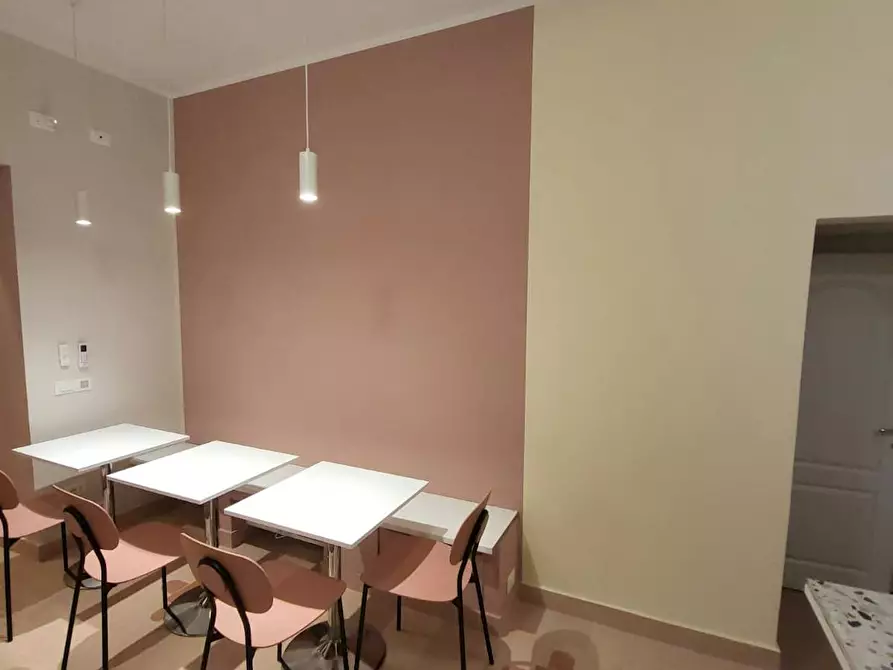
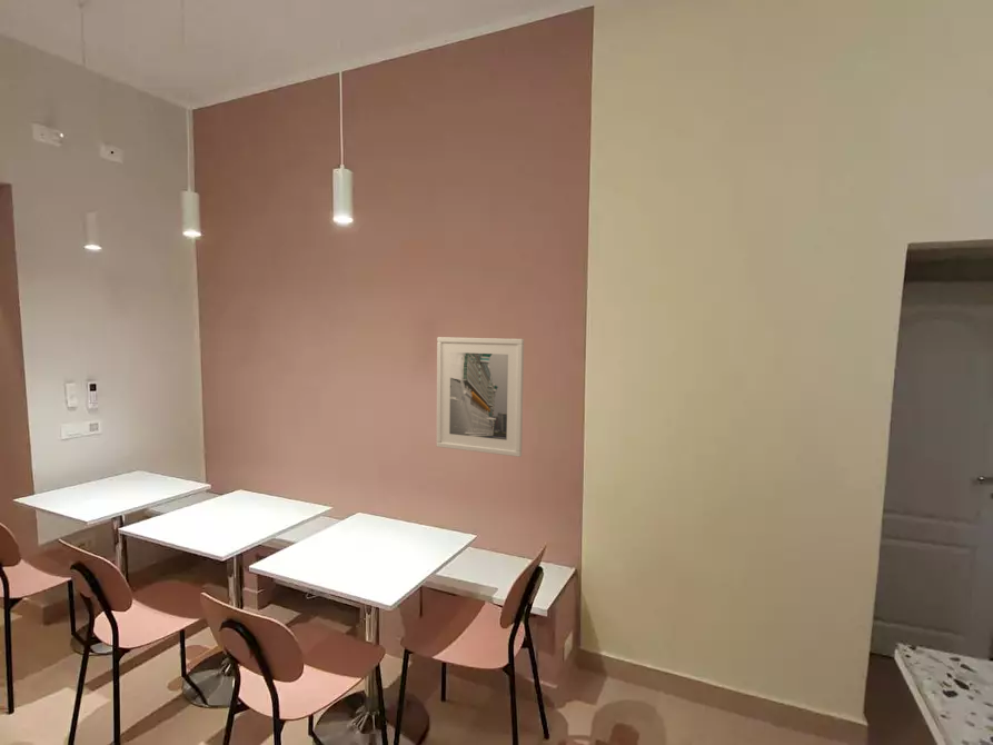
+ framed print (478, 395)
